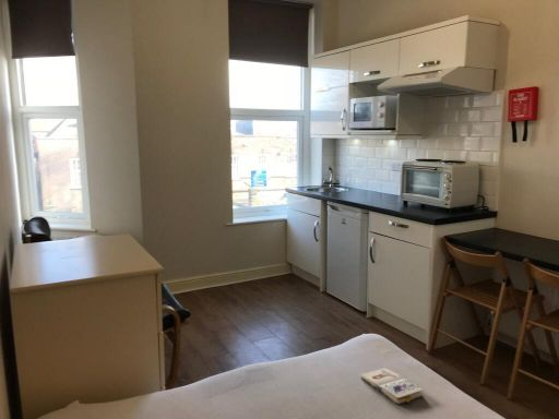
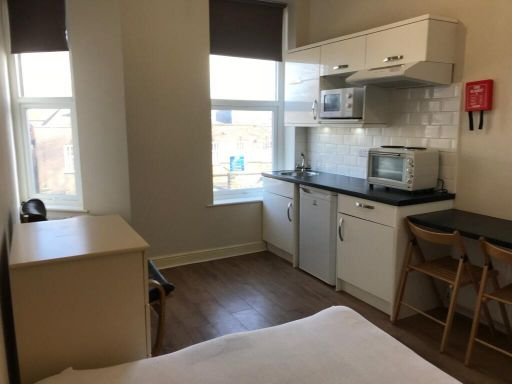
- paperback book (394, 384)
